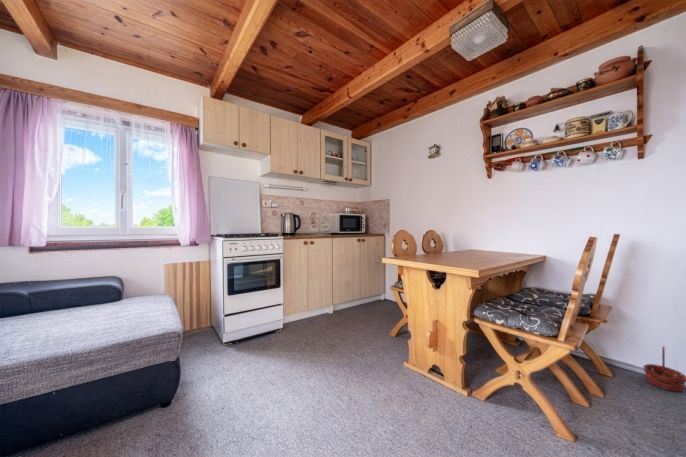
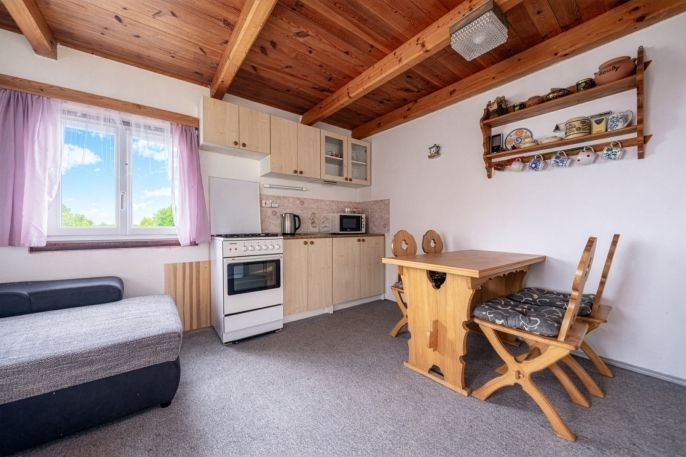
- basket (664, 365)
